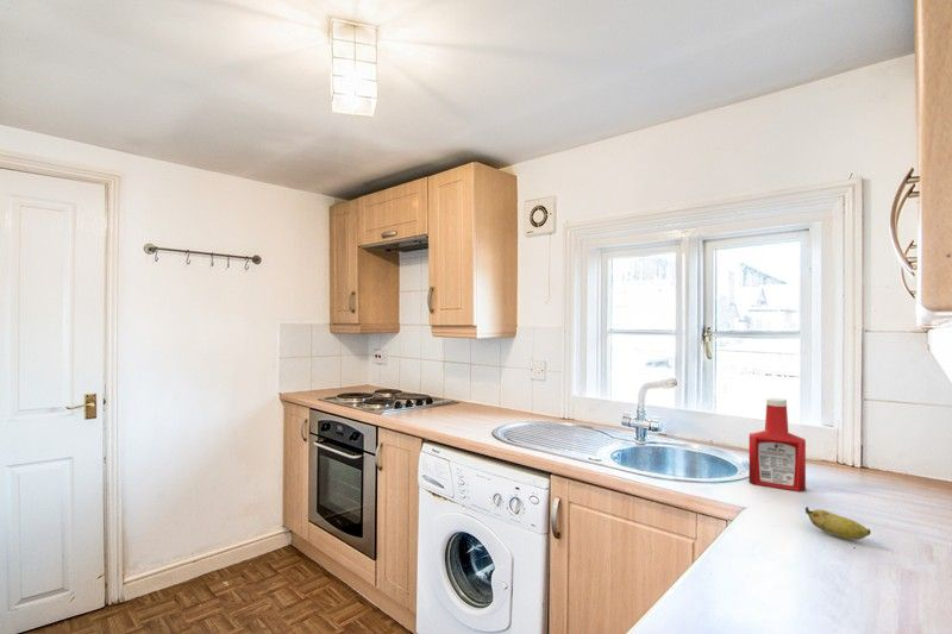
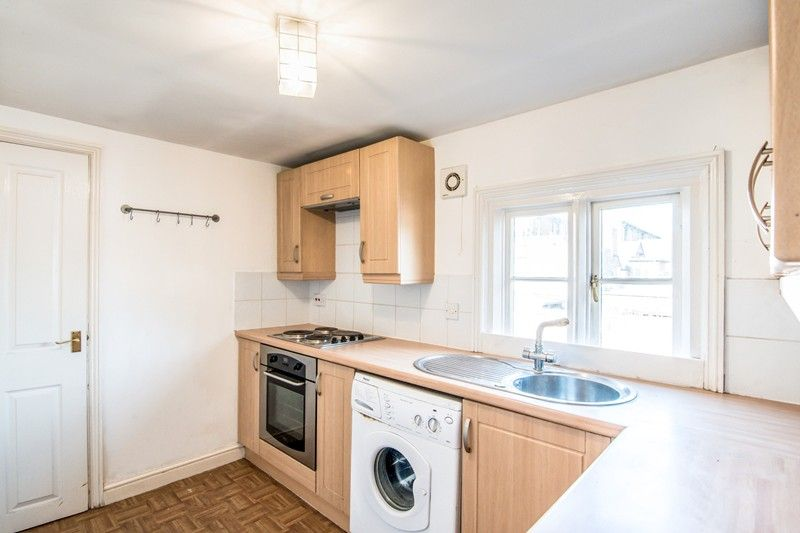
- soap bottle (776, 441)
- banana (838, 525)
